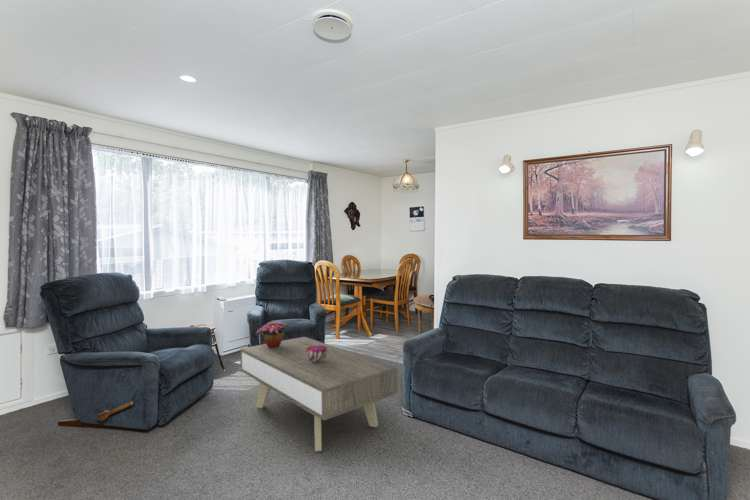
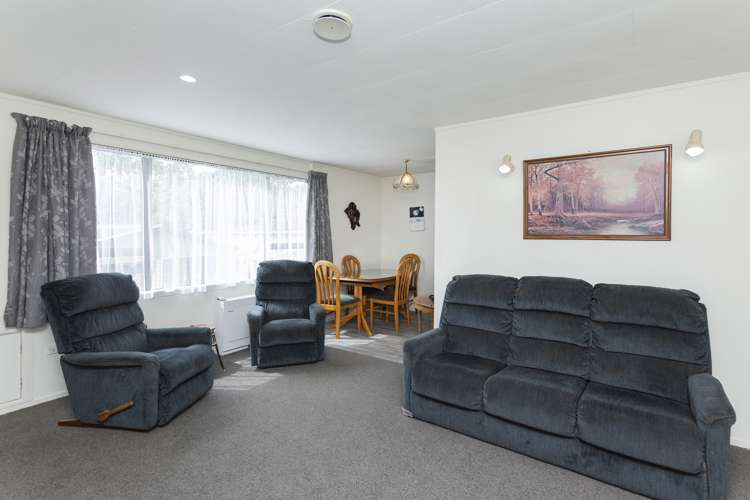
- decorative bowl (316, 354)
- coffee table (314, 386)
- flower arrangement (274, 333)
